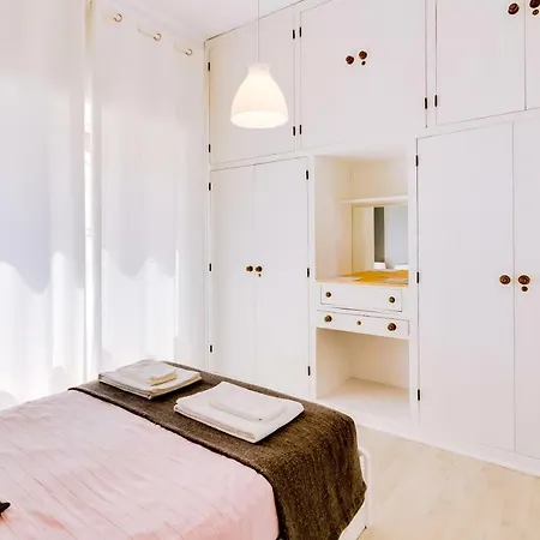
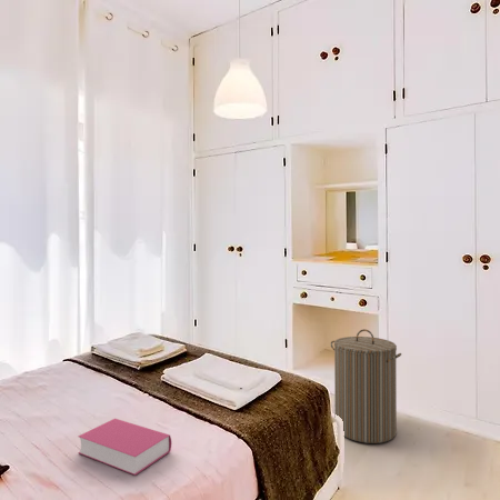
+ book (124, 443)
+ laundry hamper (364, 379)
